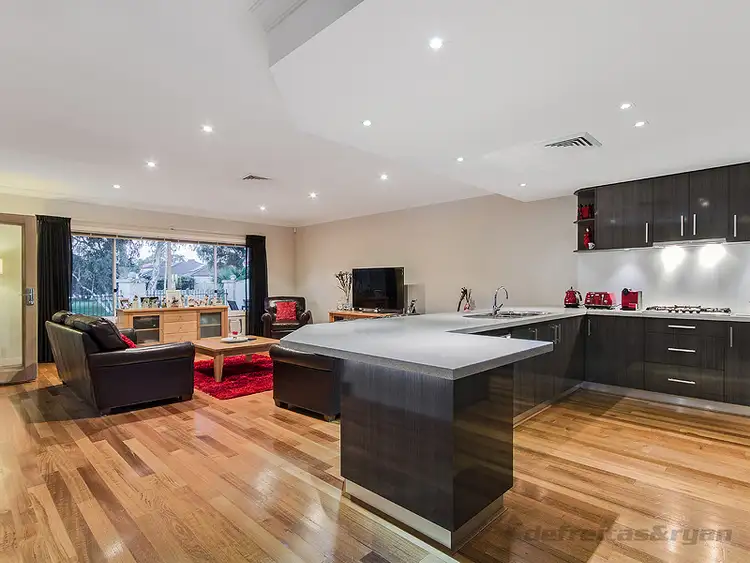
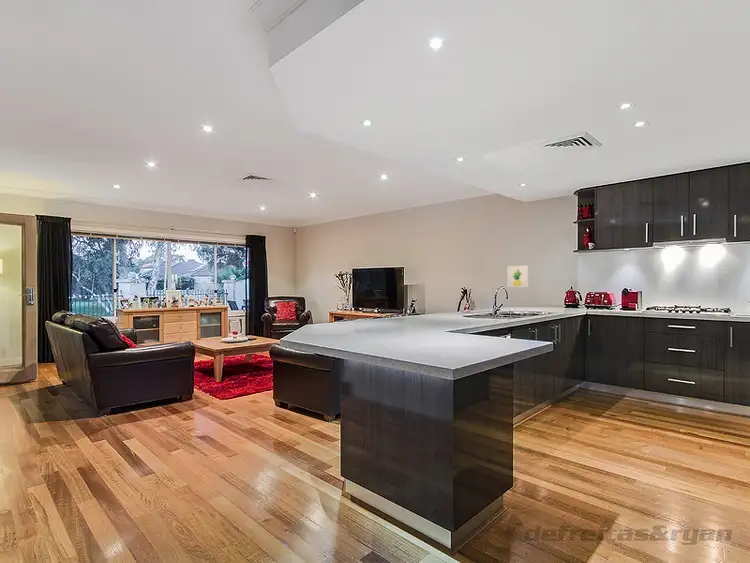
+ wall art (517, 276)
